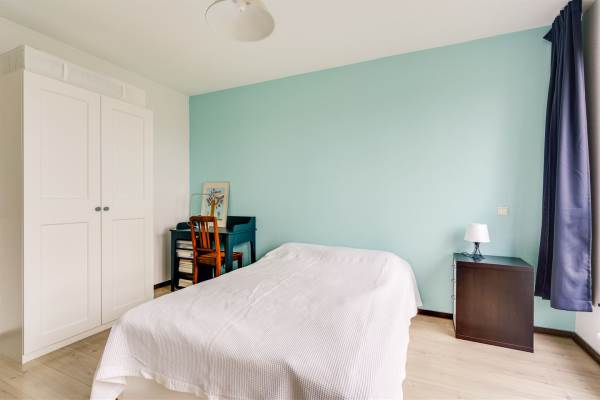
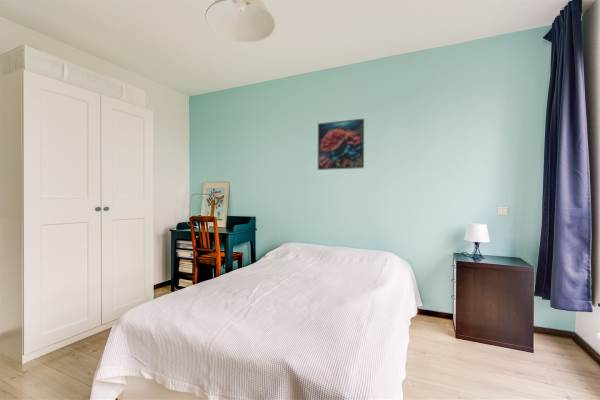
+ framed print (340, 145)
